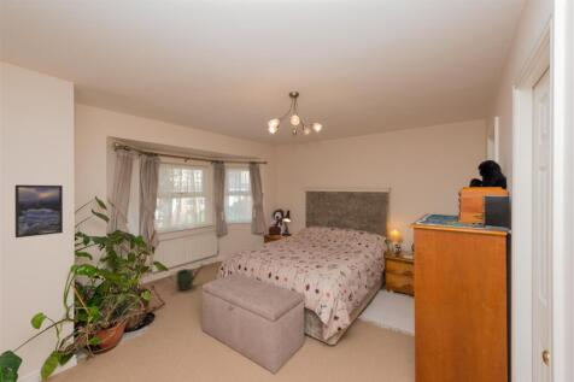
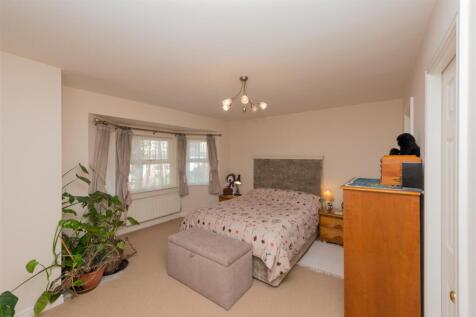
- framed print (40, 210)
- watering can (188, 276)
